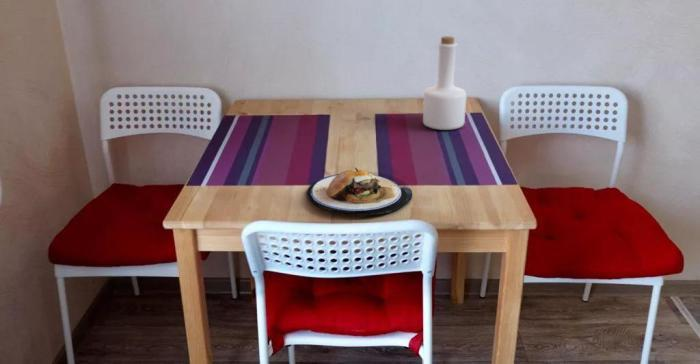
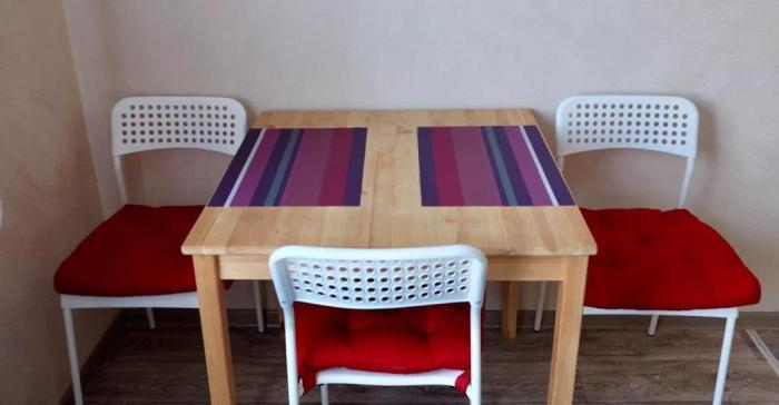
- plate (359, 179)
- bottle (445, 81)
